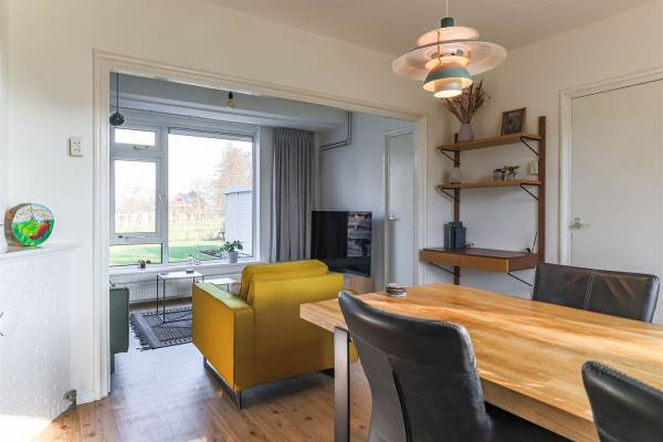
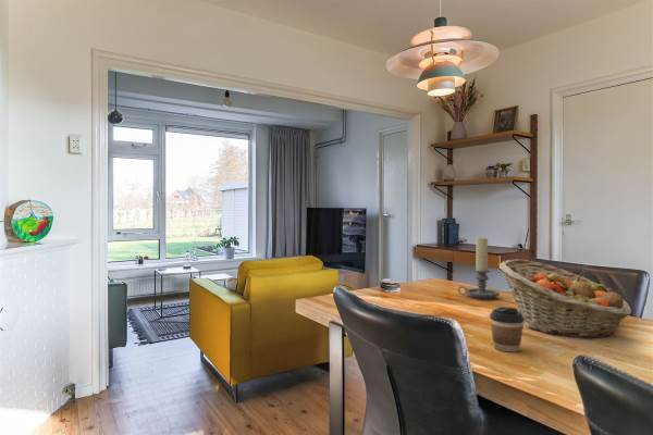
+ coffee cup (506, 326)
+ fruit basket (560, 294)
+ candle holder (478, 266)
